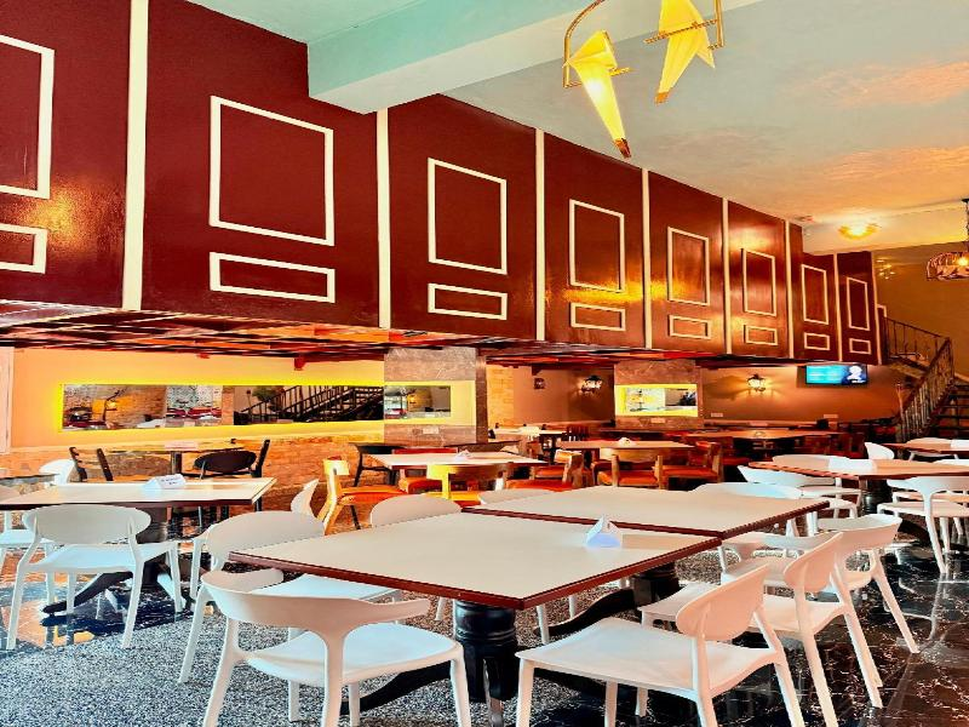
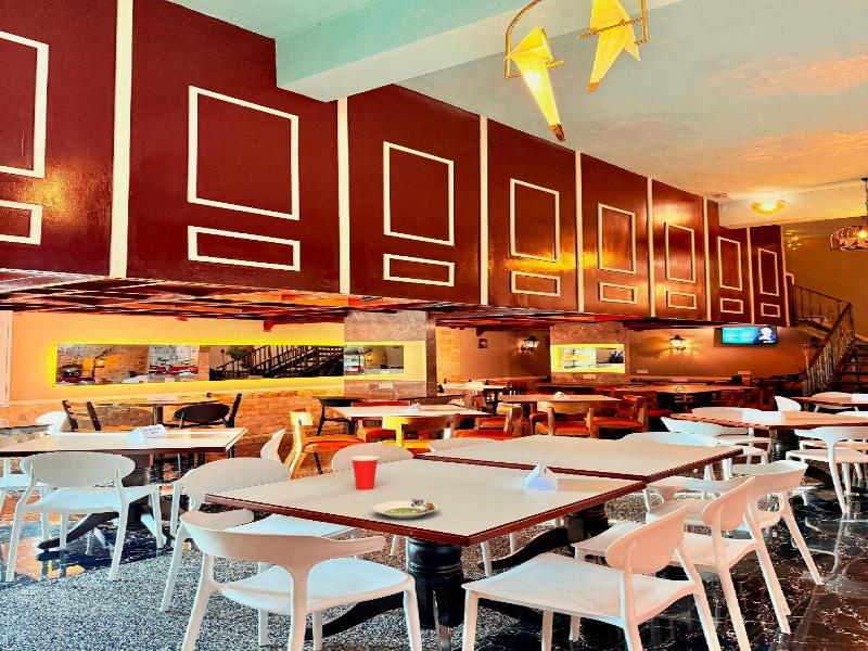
+ cup (365, 472)
+ salad plate (405, 509)
